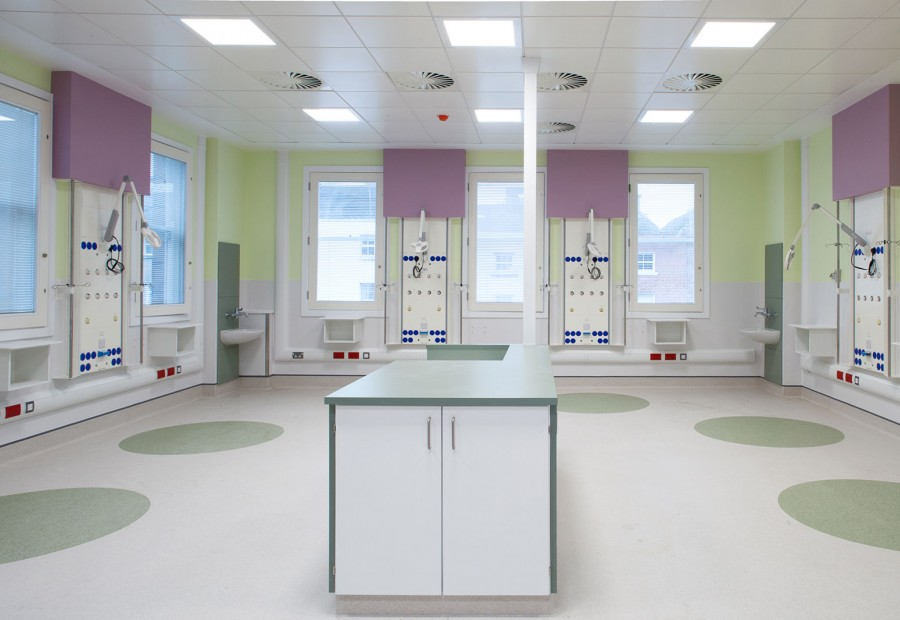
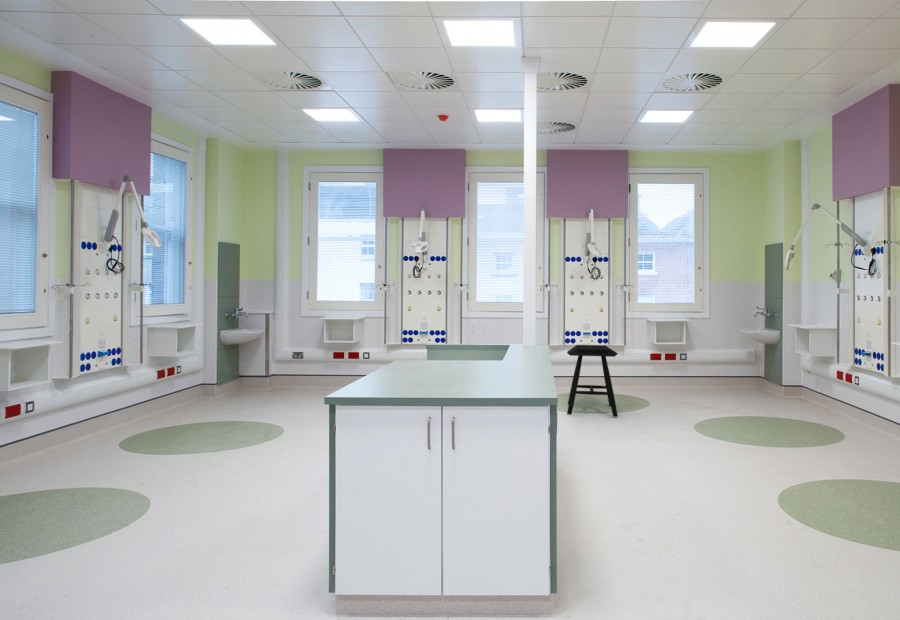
+ stool (591, 385)
